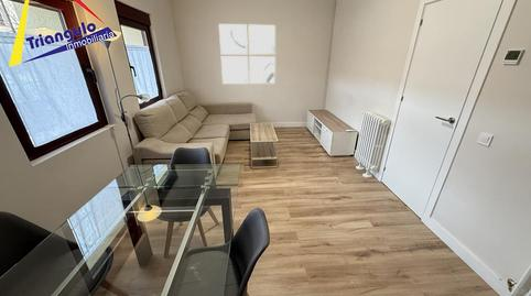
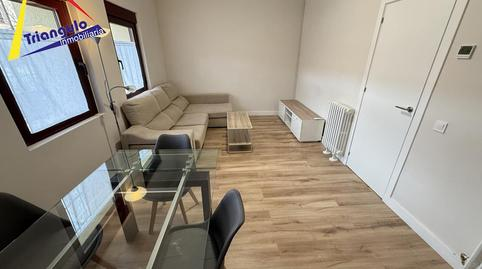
- wall art (247, 54)
